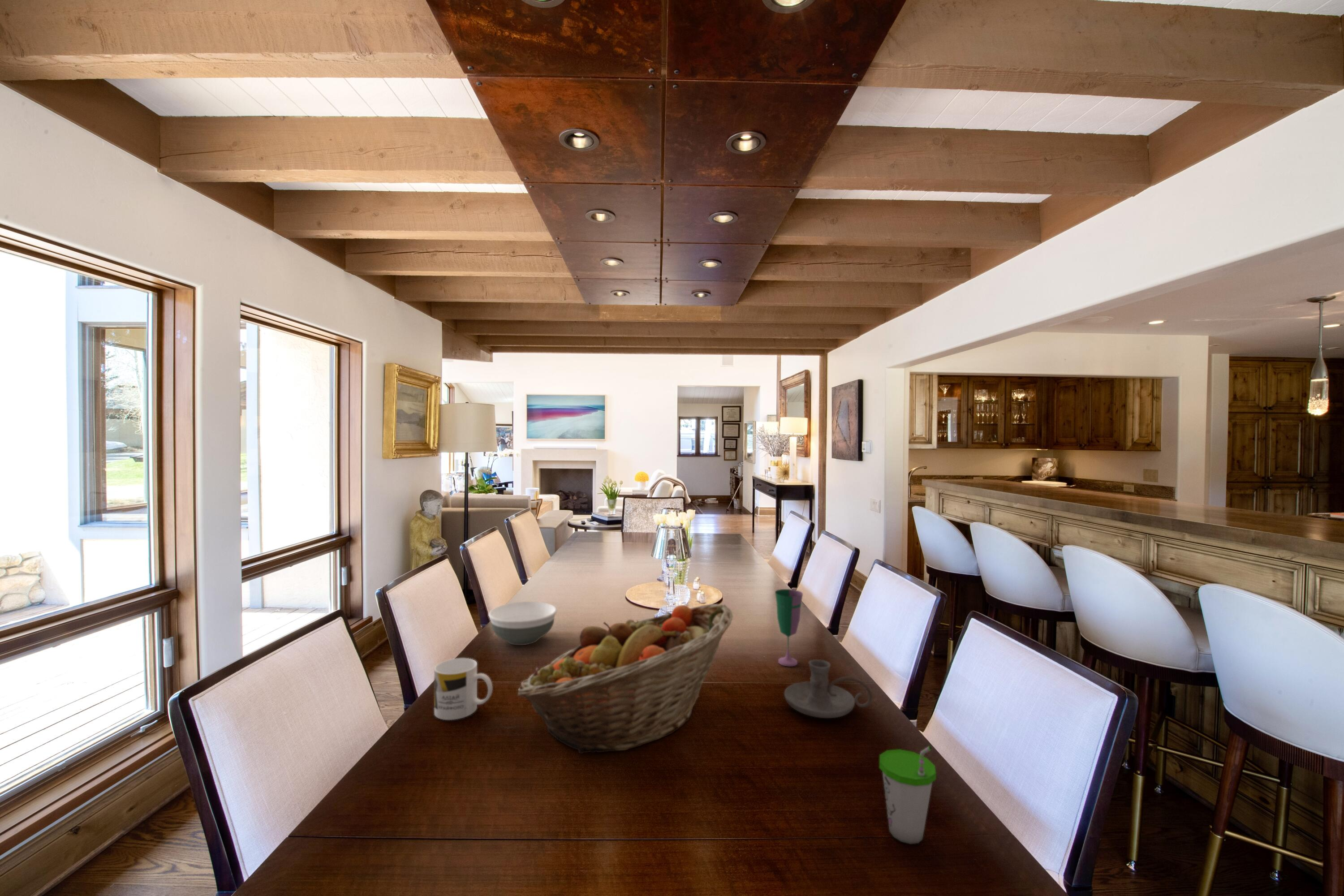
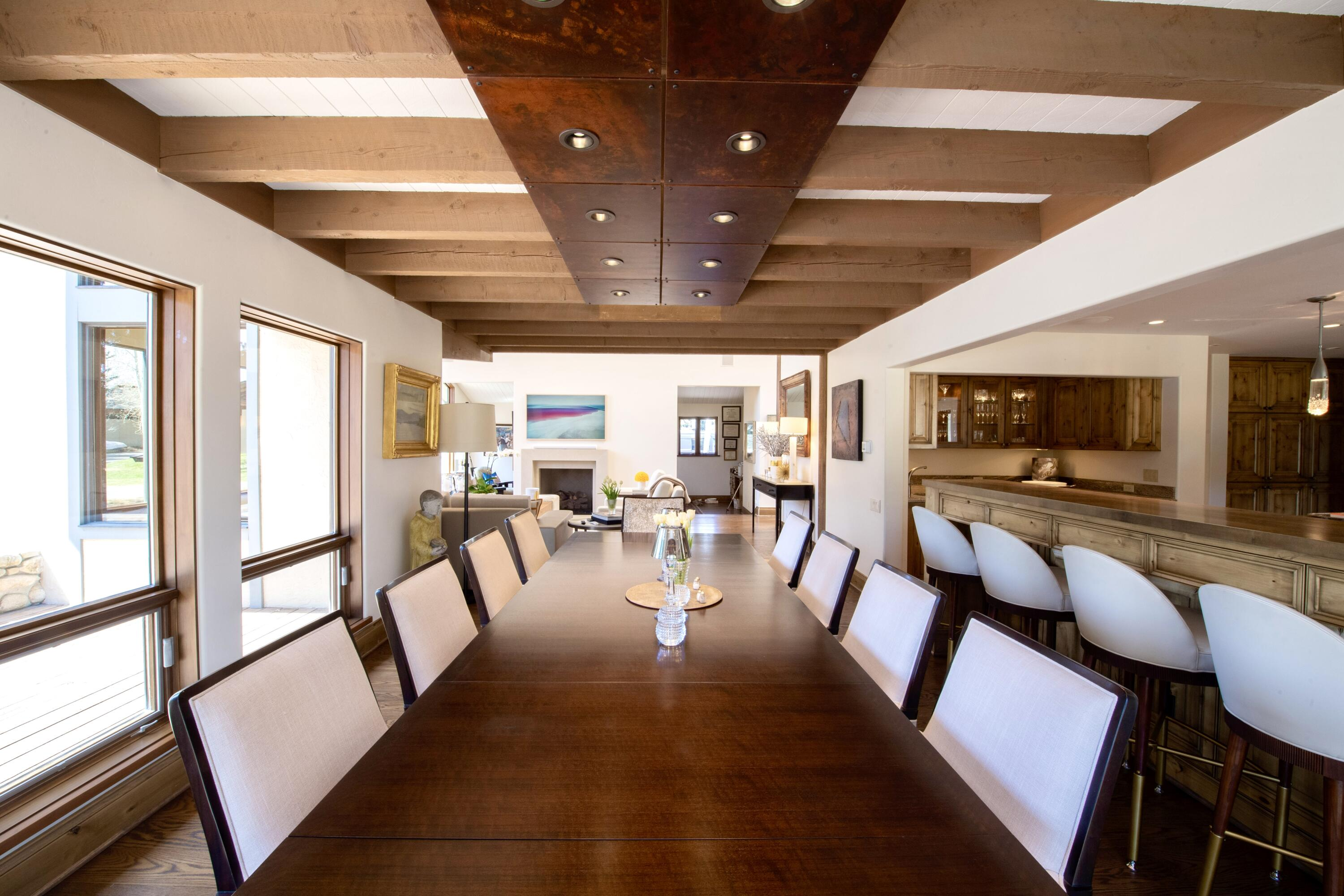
- candle holder (827, 687)
- wine glass (788, 628)
- mug (463, 689)
- cup (906, 782)
- bowl (523, 625)
- fruit basket (633, 663)
